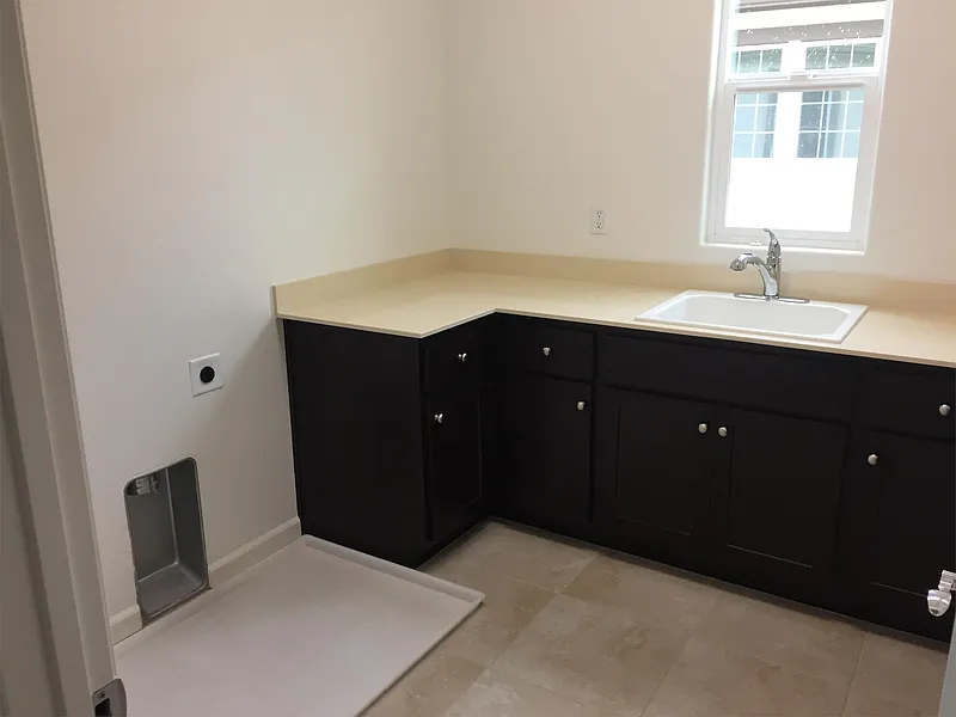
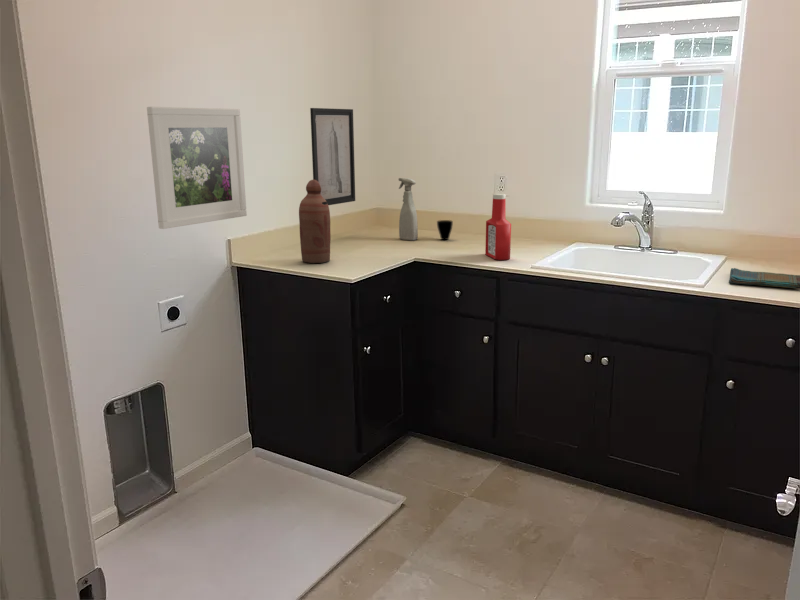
+ bottle (314, 220)
+ dish towel (768, 278)
+ cup (444, 229)
+ spray bottle (408, 208)
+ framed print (201, 166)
+ wall art (334, 157)
+ soap bottle (498, 225)
